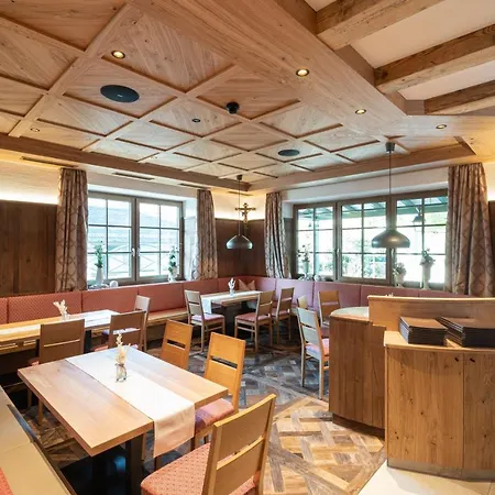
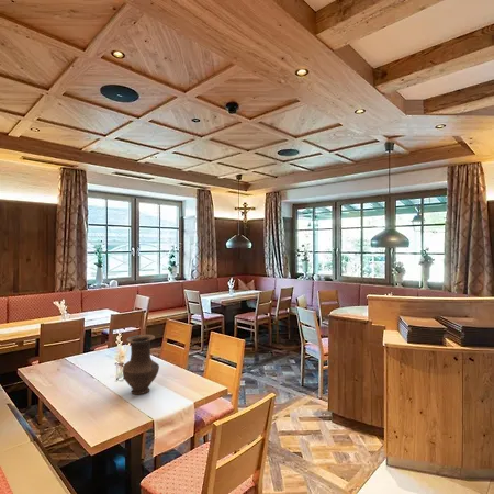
+ vase (141, 363)
